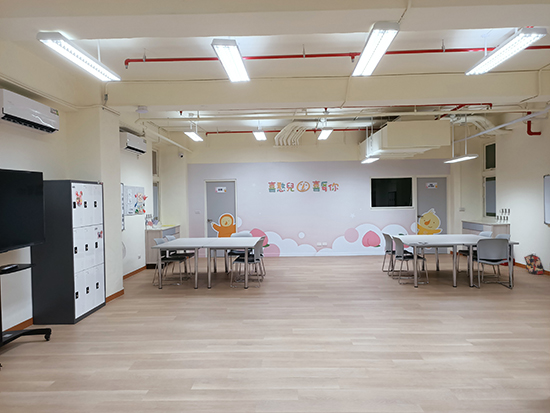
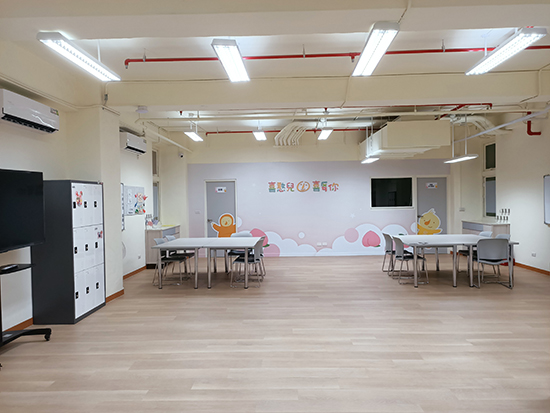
- backpack (534, 263)
